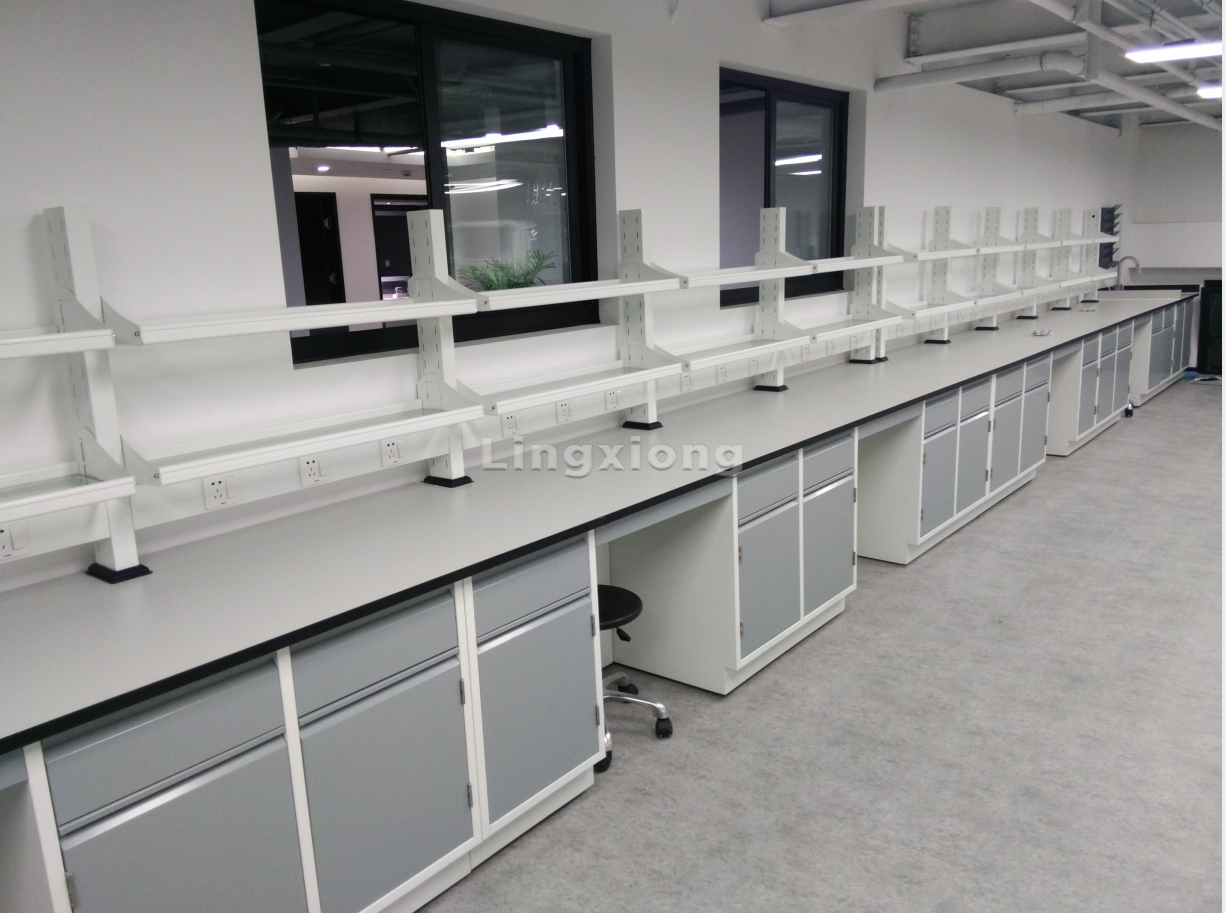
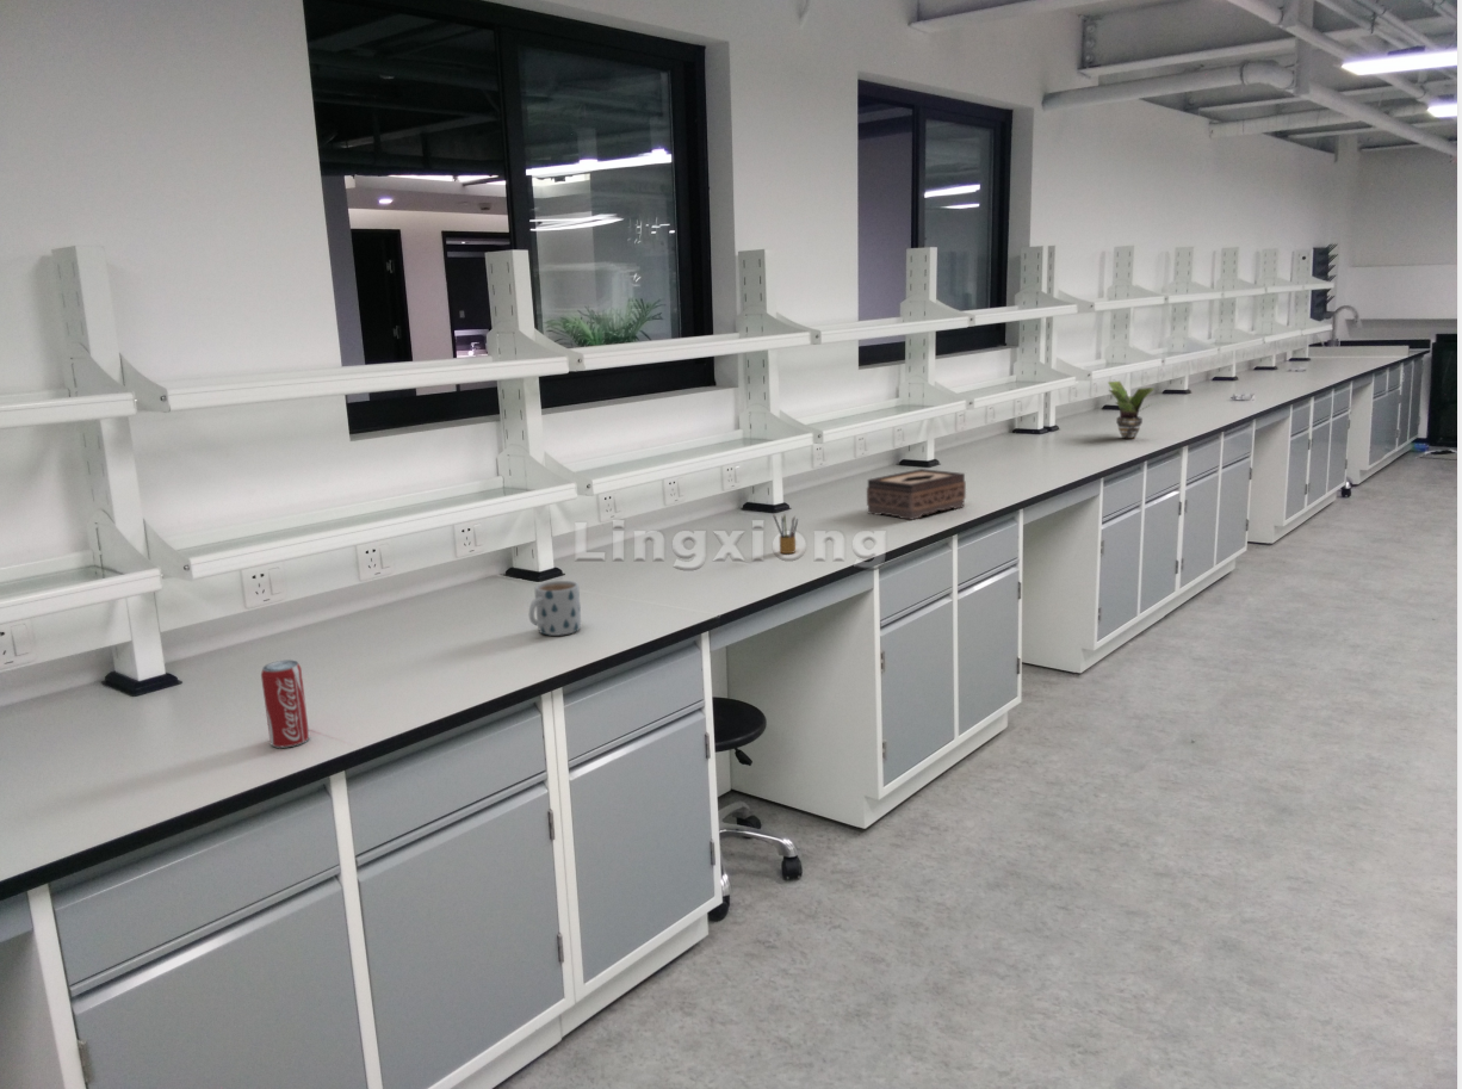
+ mug (552, 610)
+ potted plant (1128, 410)
+ tissue box (916, 493)
+ pencil box (786, 532)
+ beverage can (285, 703)
